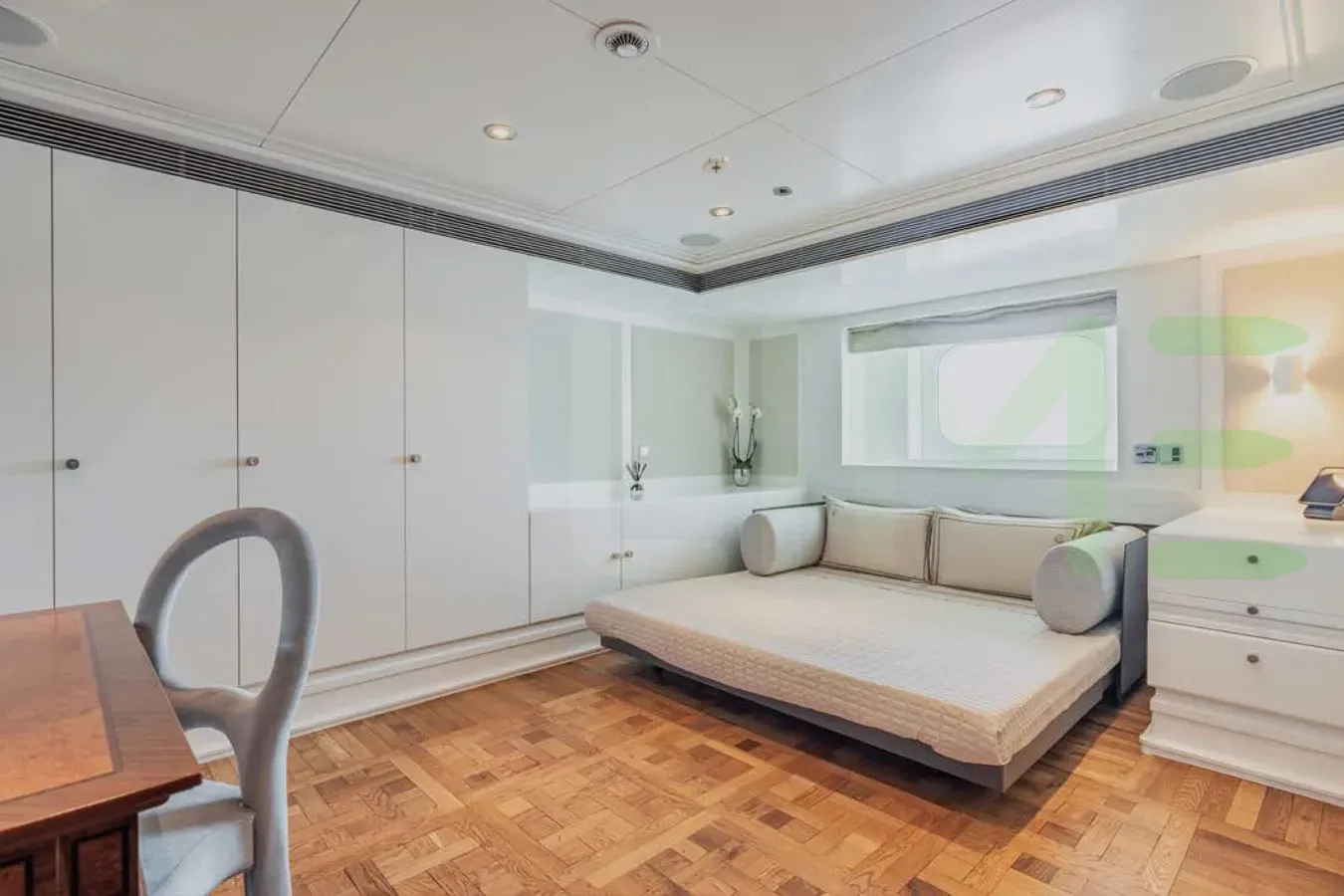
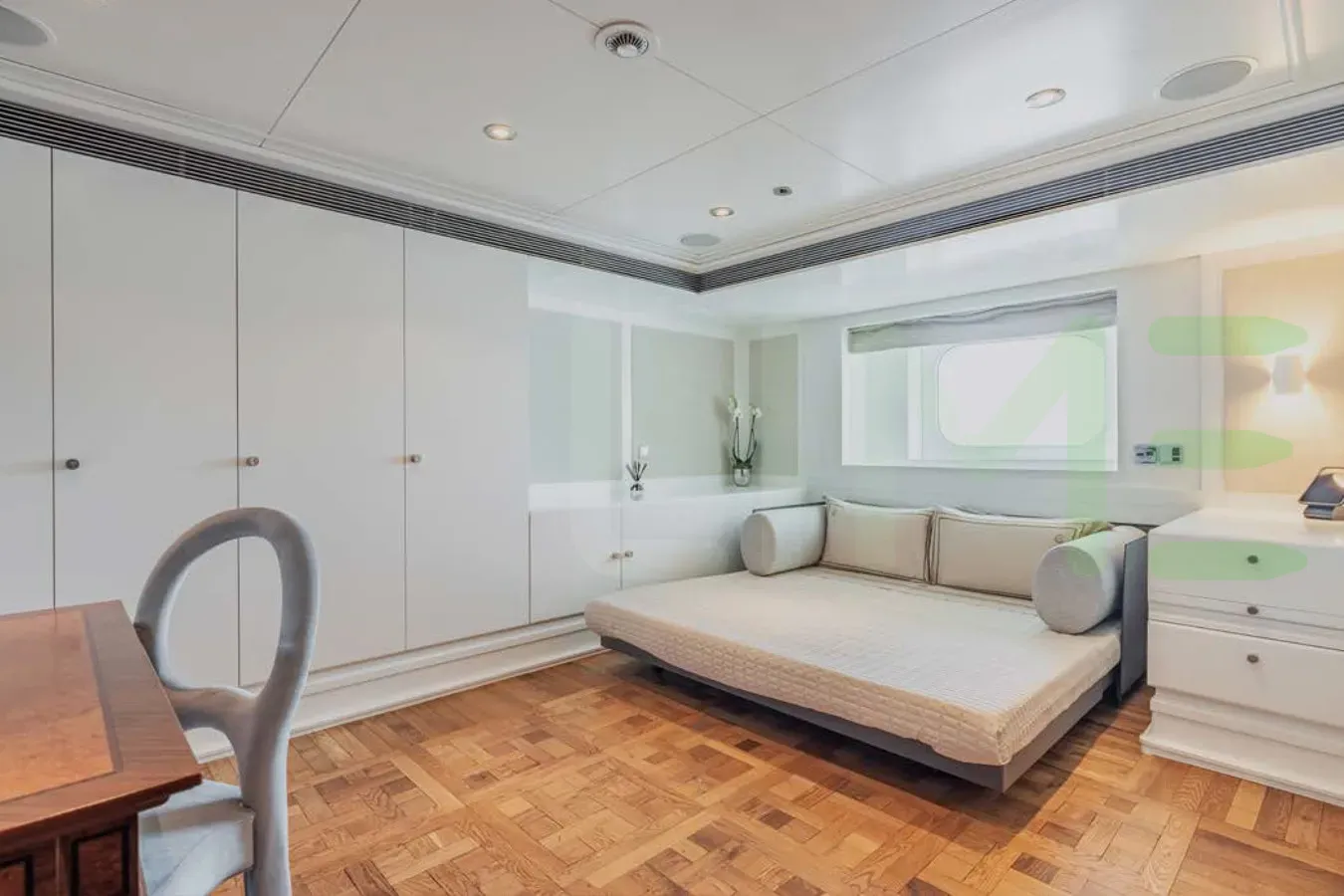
- smoke detector (715, 164)
